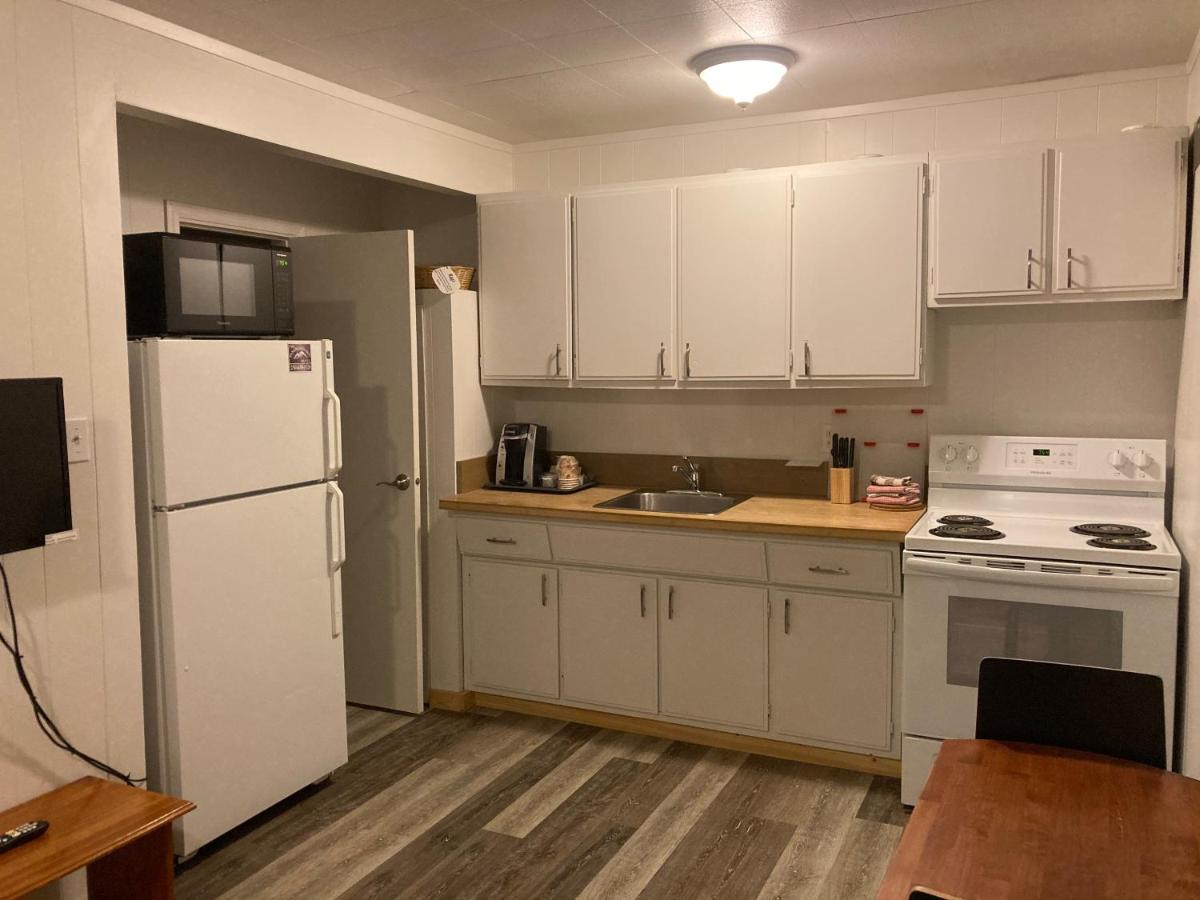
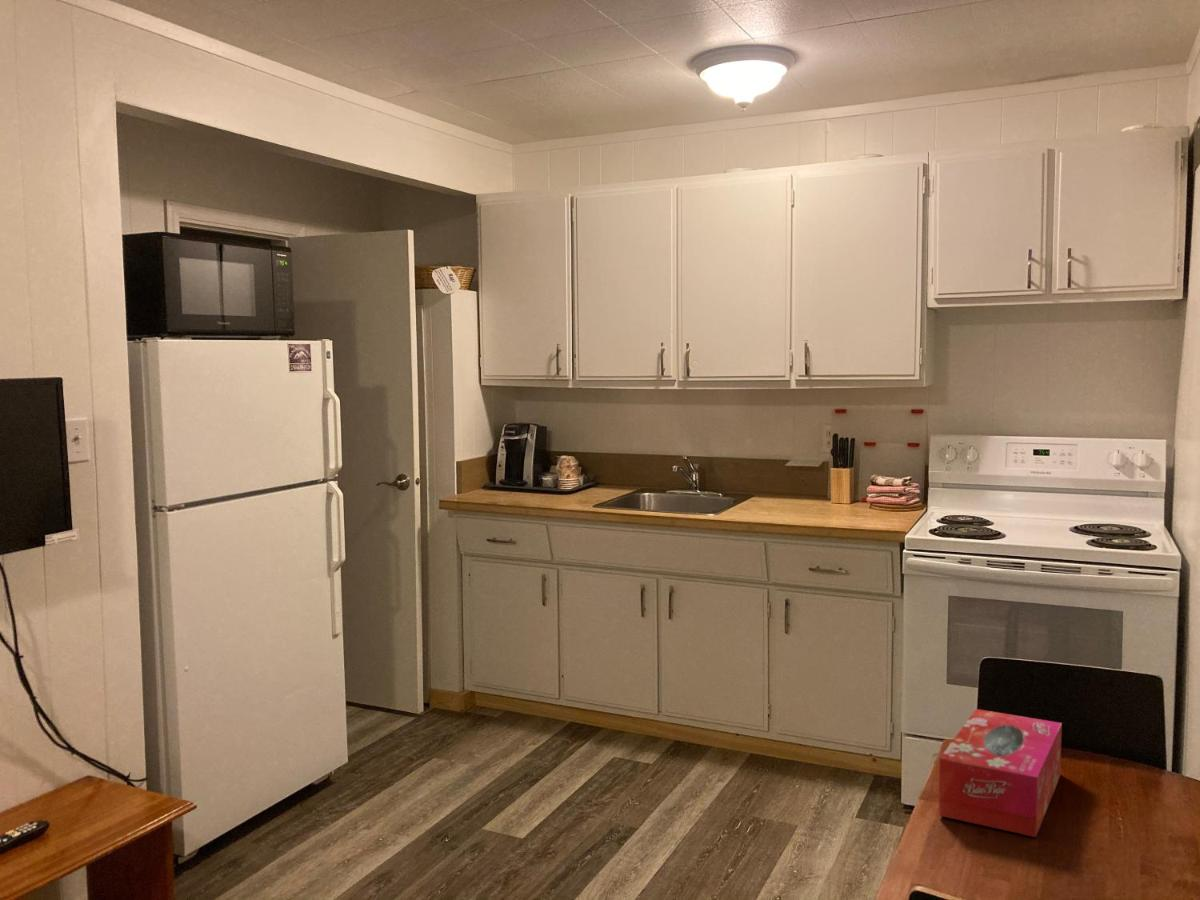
+ tissue box (1003, 767)
